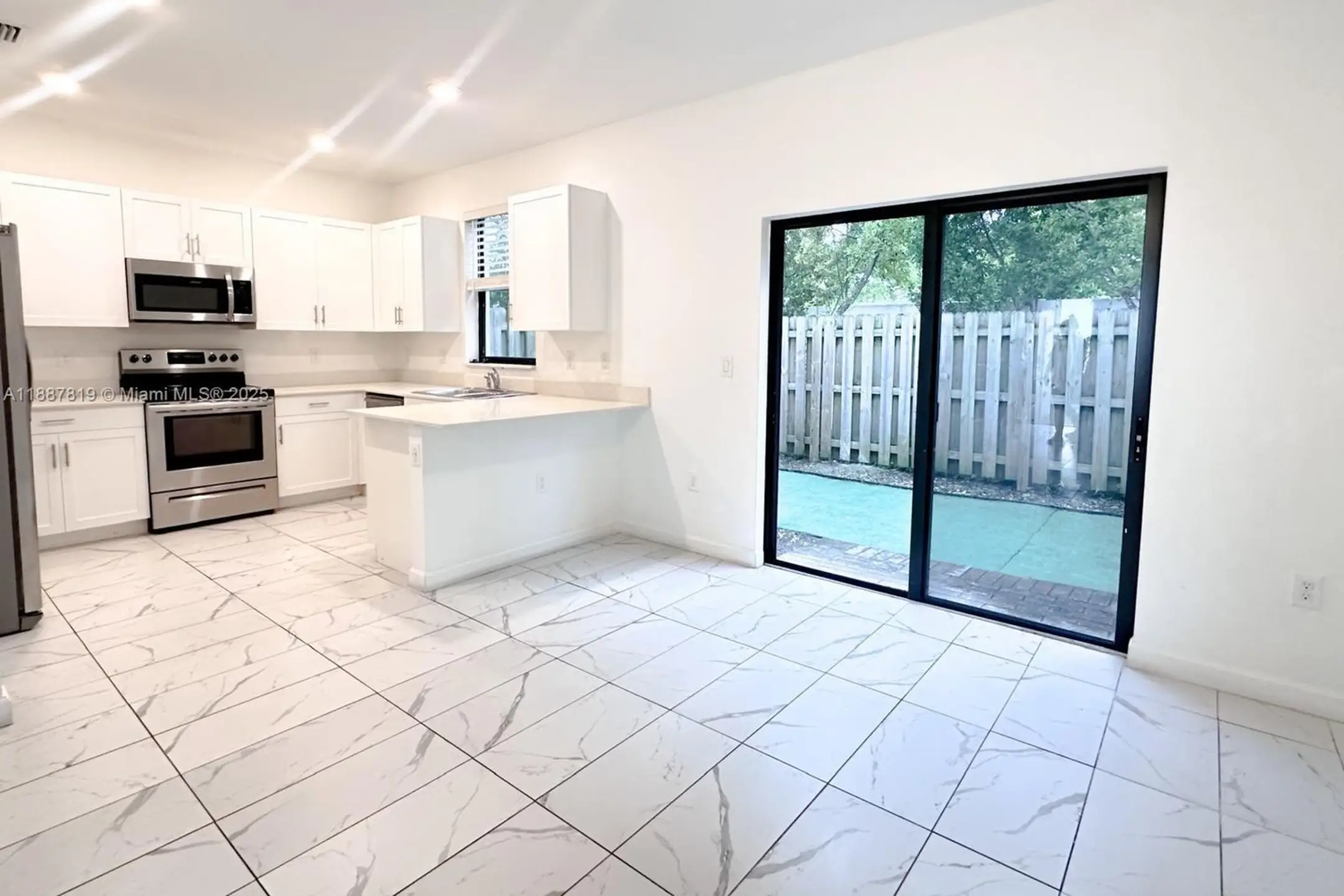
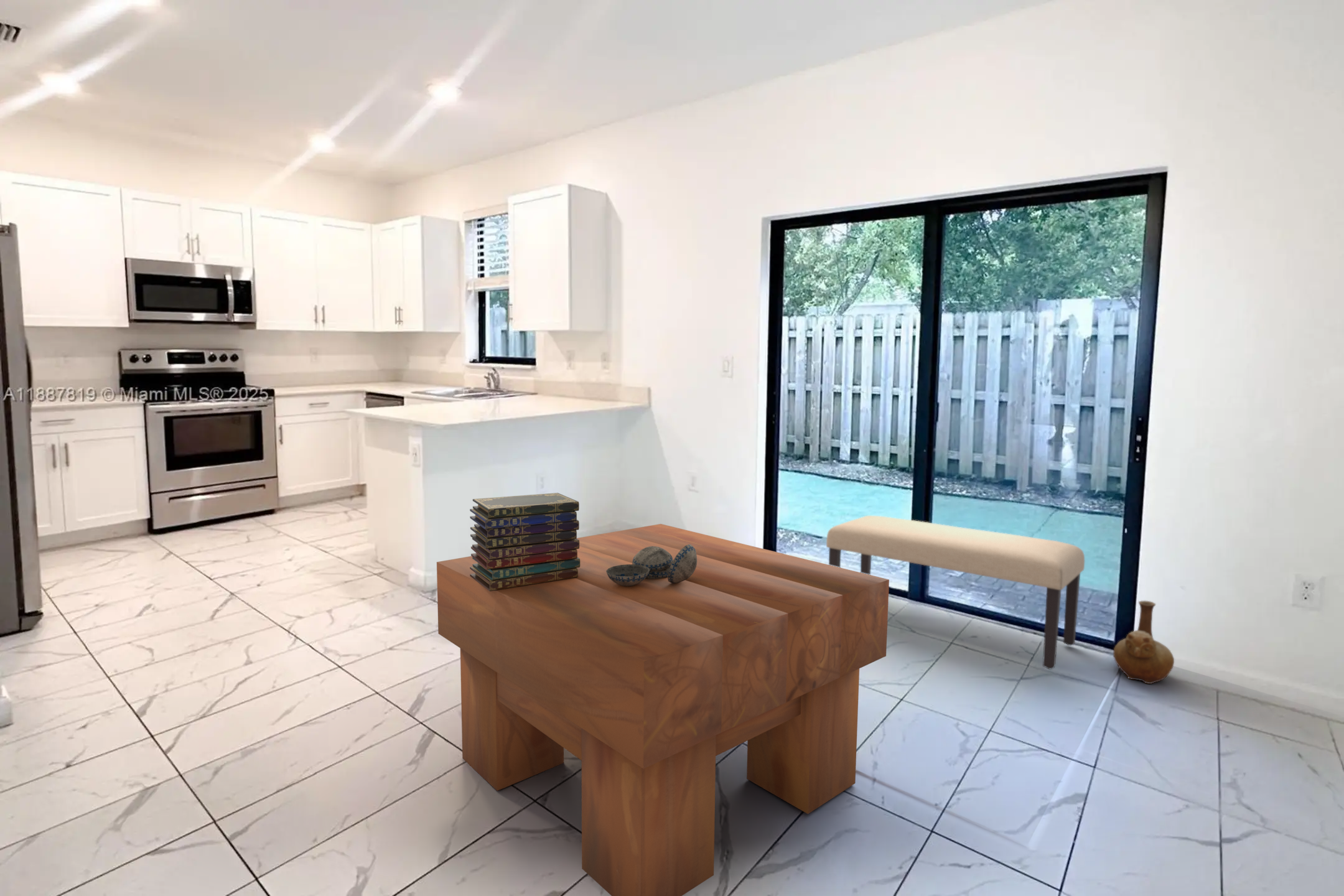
+ vase (1144, 640)
+ bench (949, 569)
+ coffee table (654, 672)
+ book stack (525, 538)
+ decorative bowl (652, 559)
